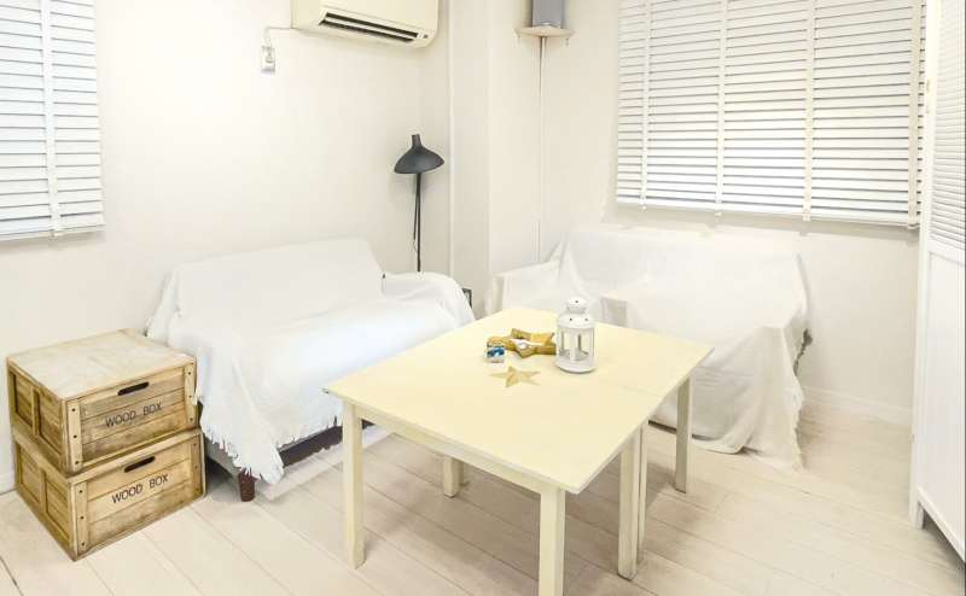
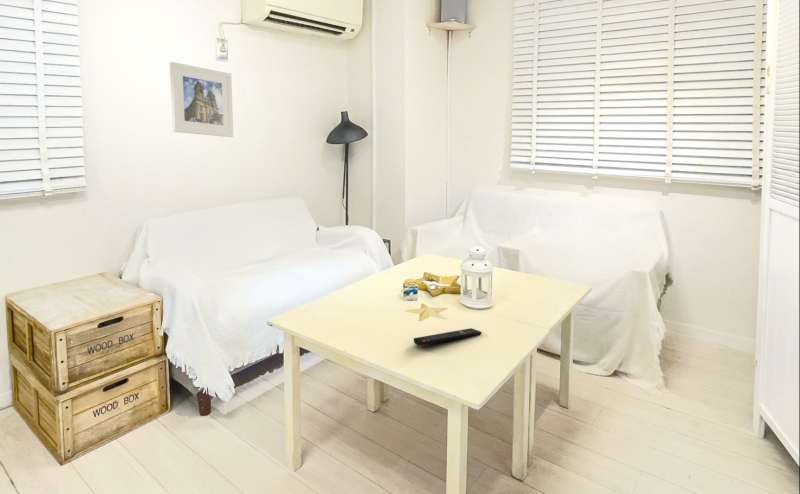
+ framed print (203, 101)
+ remote control (447, 337)
